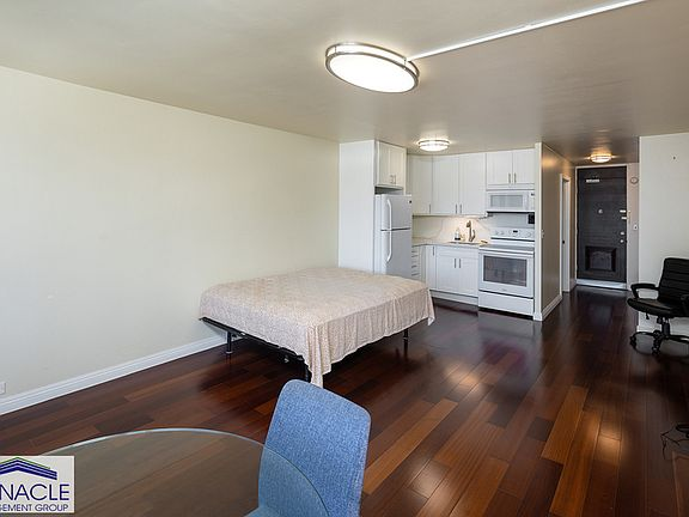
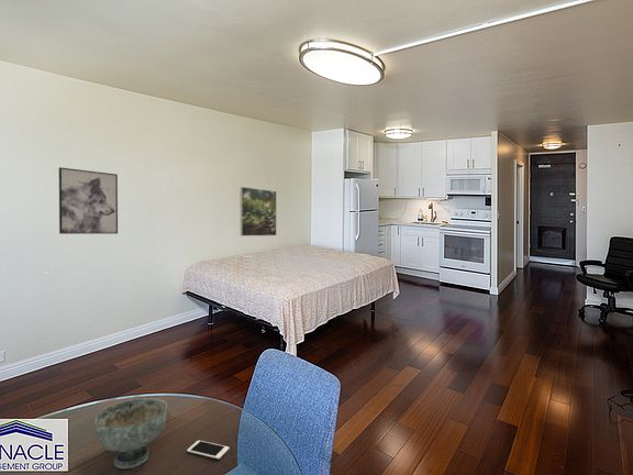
+ decorative bowl (132, 433)
+ wall art (89, 202)
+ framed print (258, 212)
+ cell phone (208, 449)
